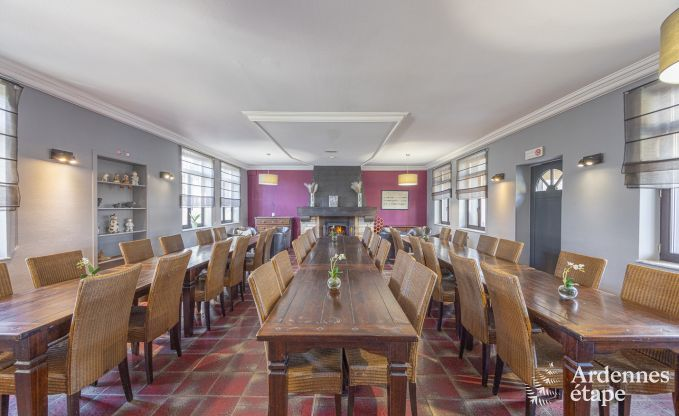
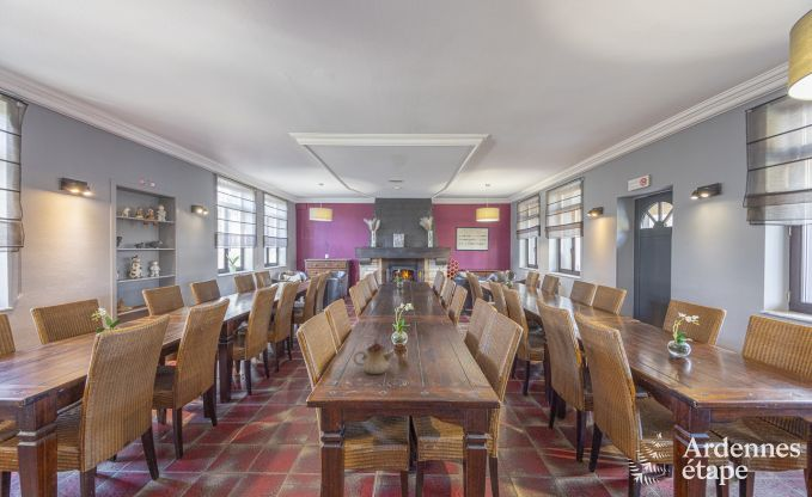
+ teapot (373, 354)
